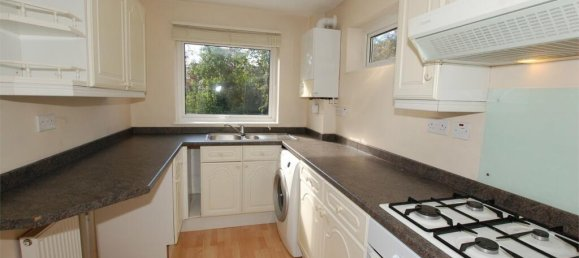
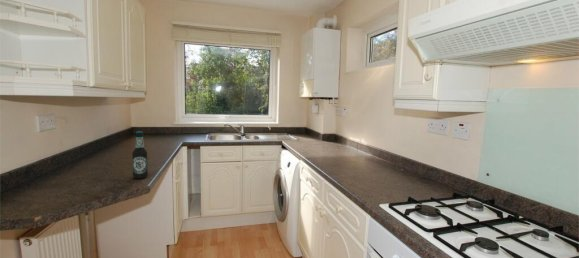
+ bottle (139, 154)
